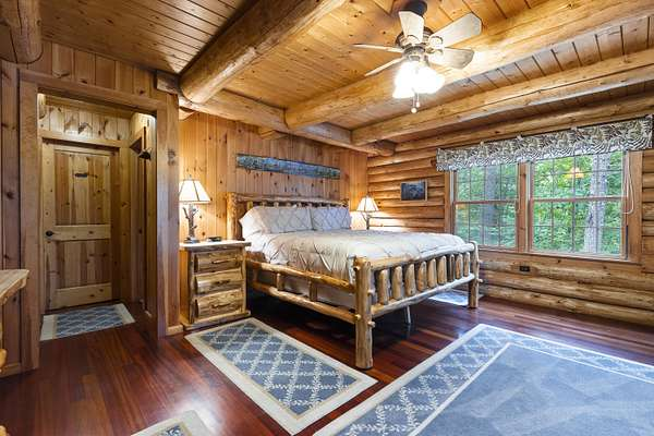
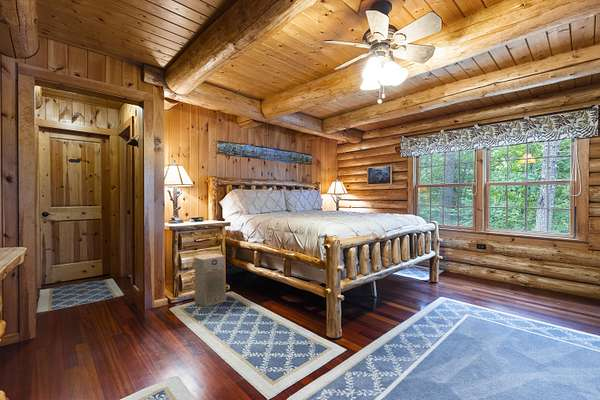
+ fan (208, 278)
